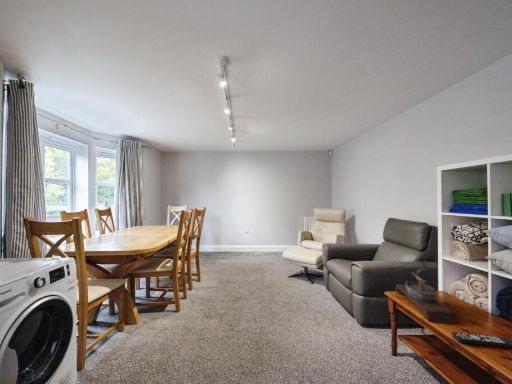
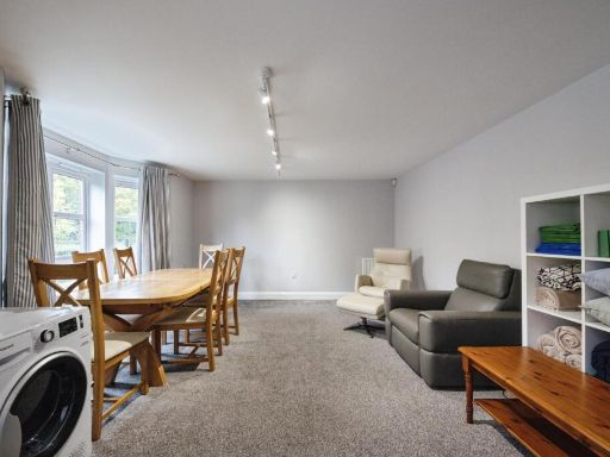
- remote control (482, 340)
- bonsai tree (420, 282)
